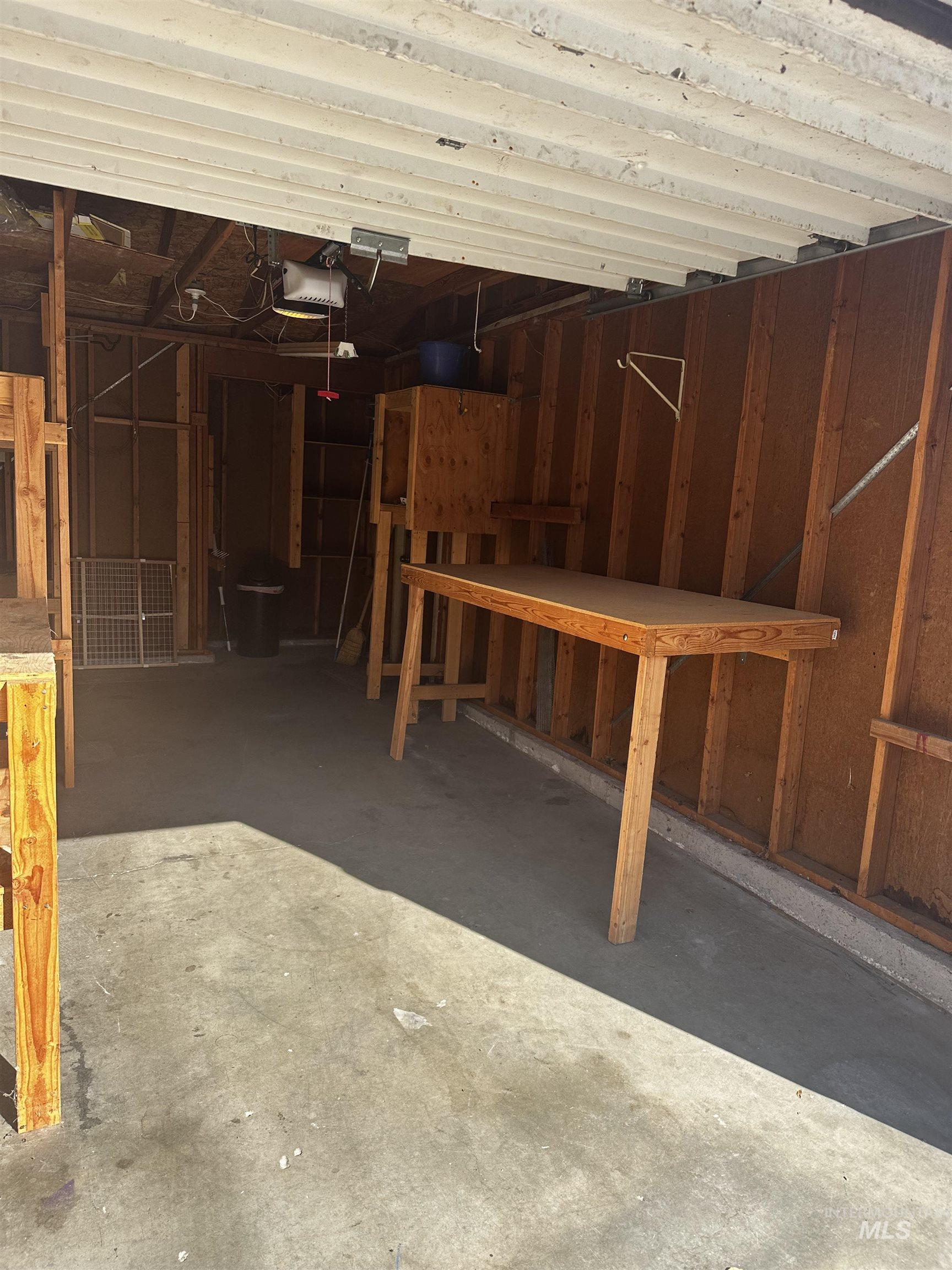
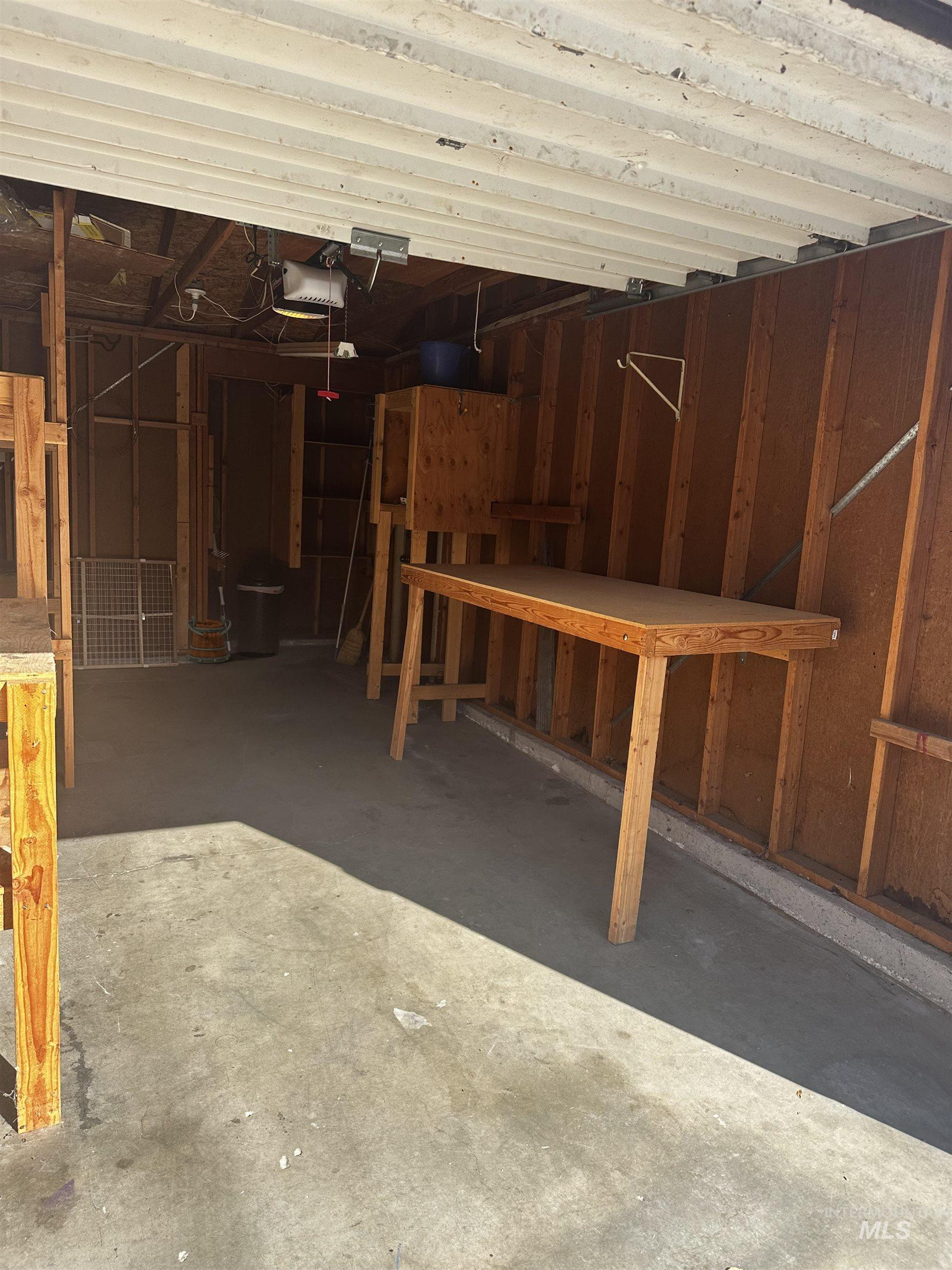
+ bucket (208, 637)
